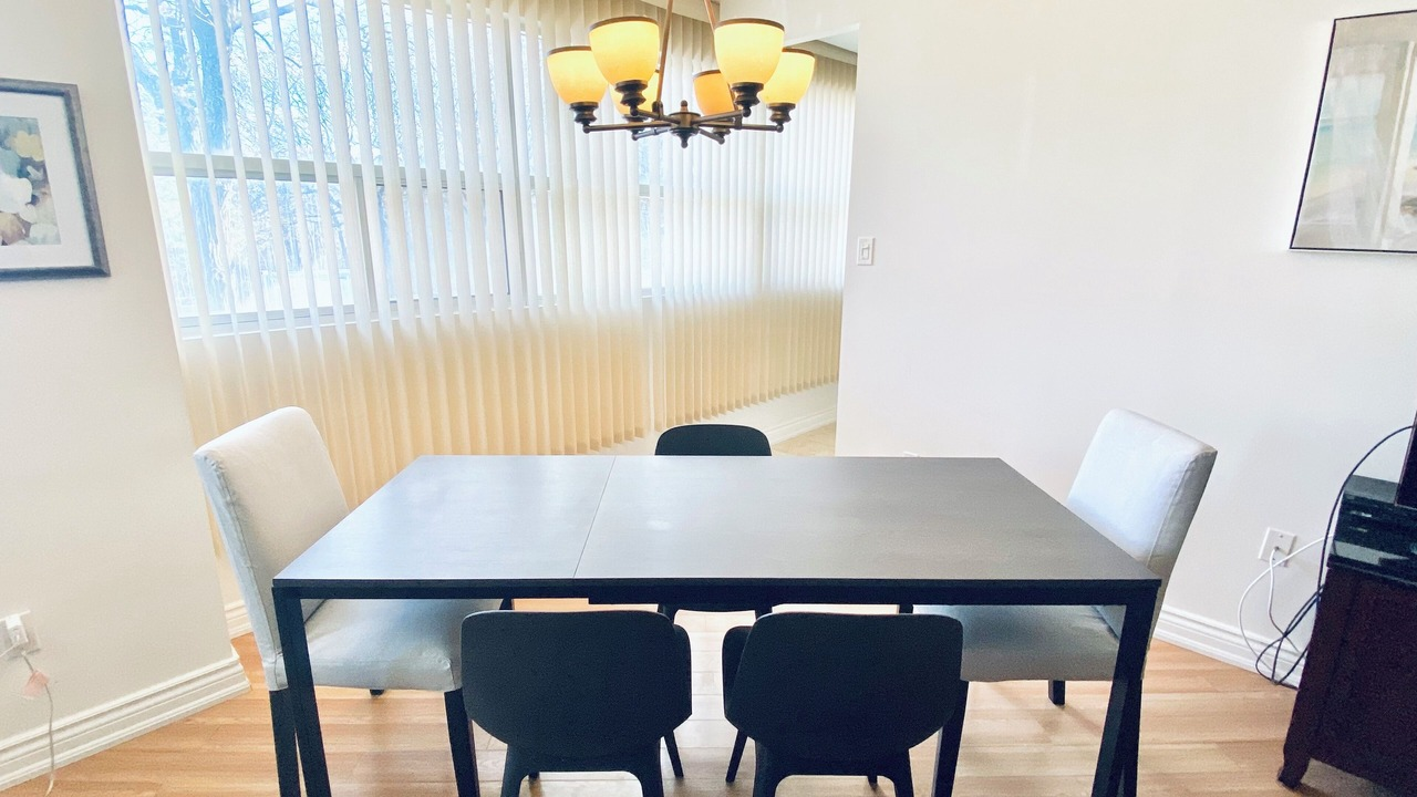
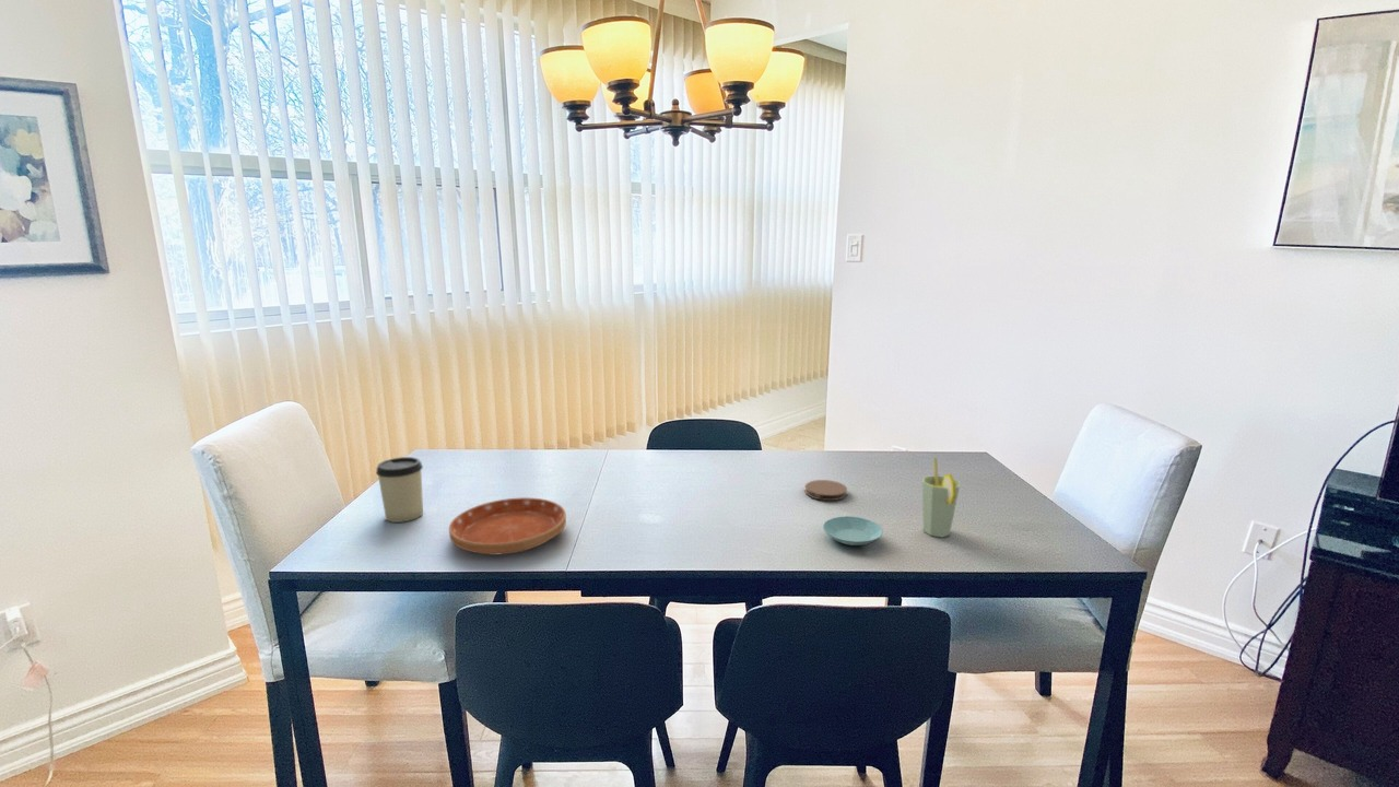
+ cup (941, 500)
+ coaster (825, 490)
+ saucer (508, 526)
+ saucer (851, 532)
+ cup (401, 489)
